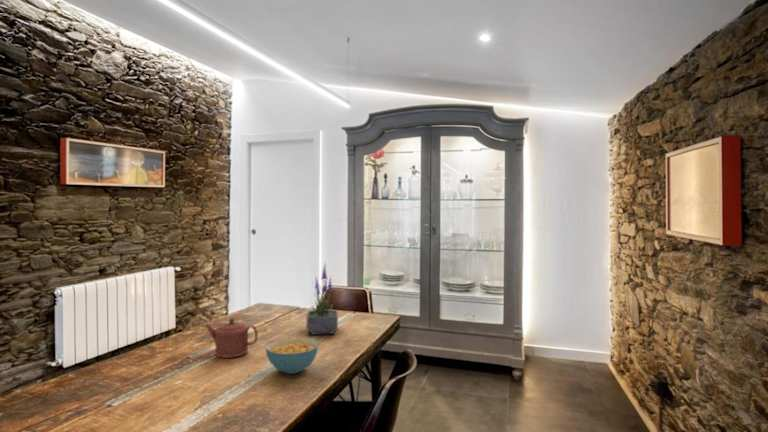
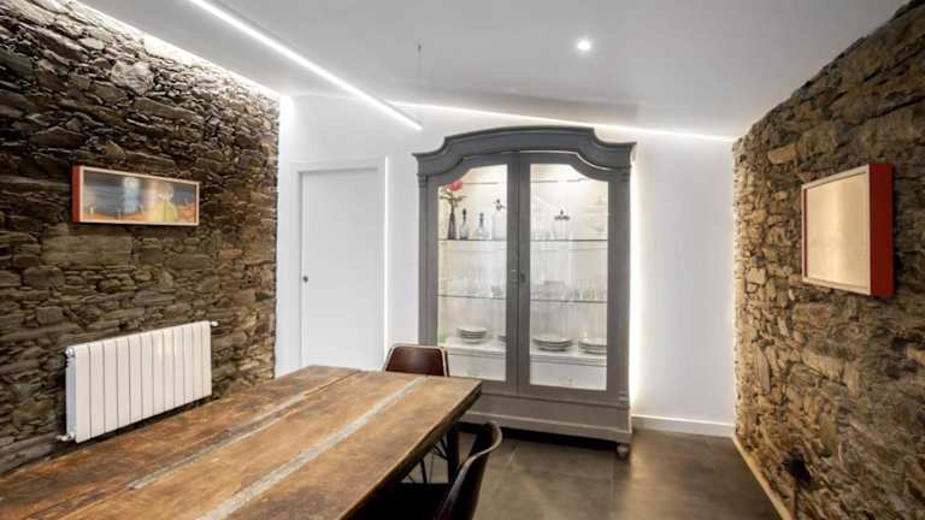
- potted plant (322, 296)
- cereal bowl (292, 358)
- teapot (231, 335)
